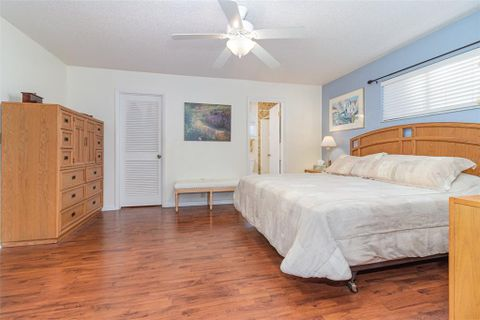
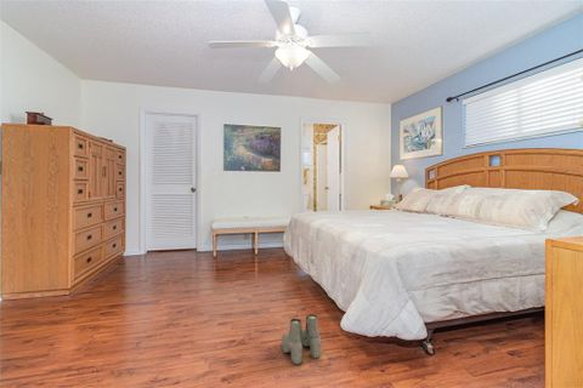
+ boots (300, 332)
